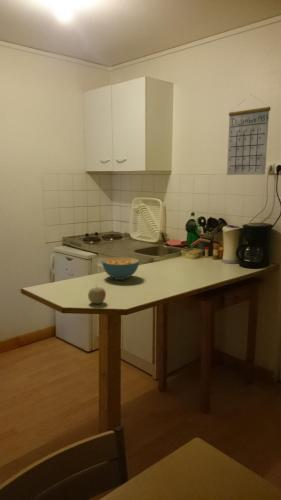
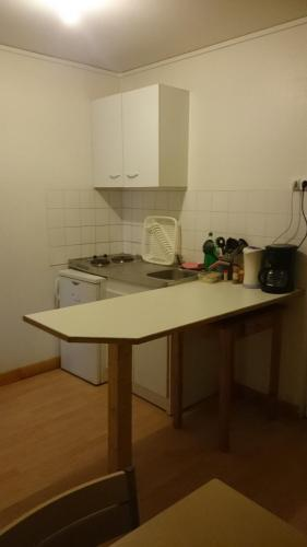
- cereal bowl (120, 269)
- calendar (247, 134)
- fruit (97, 294)
